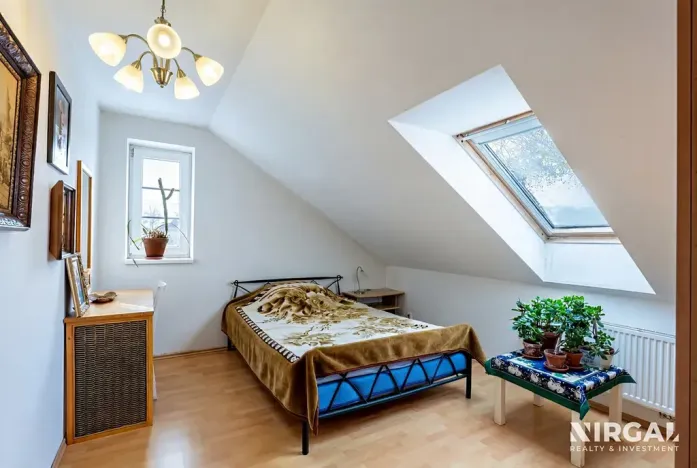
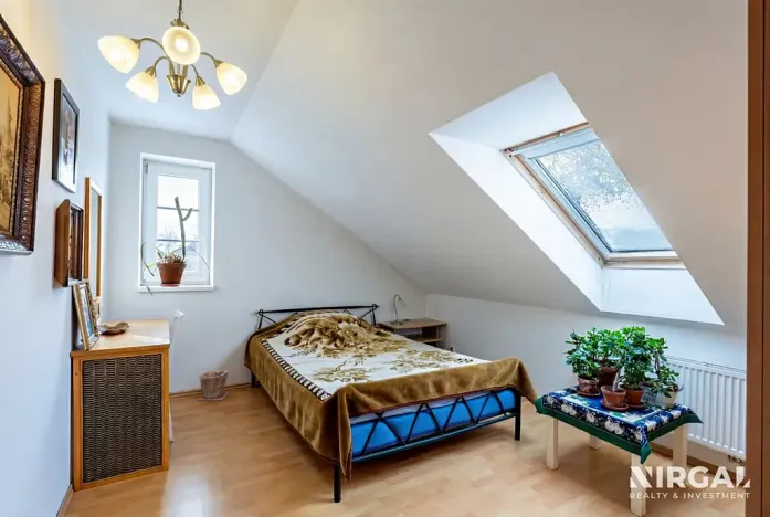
+ plant pot (213, 383)
